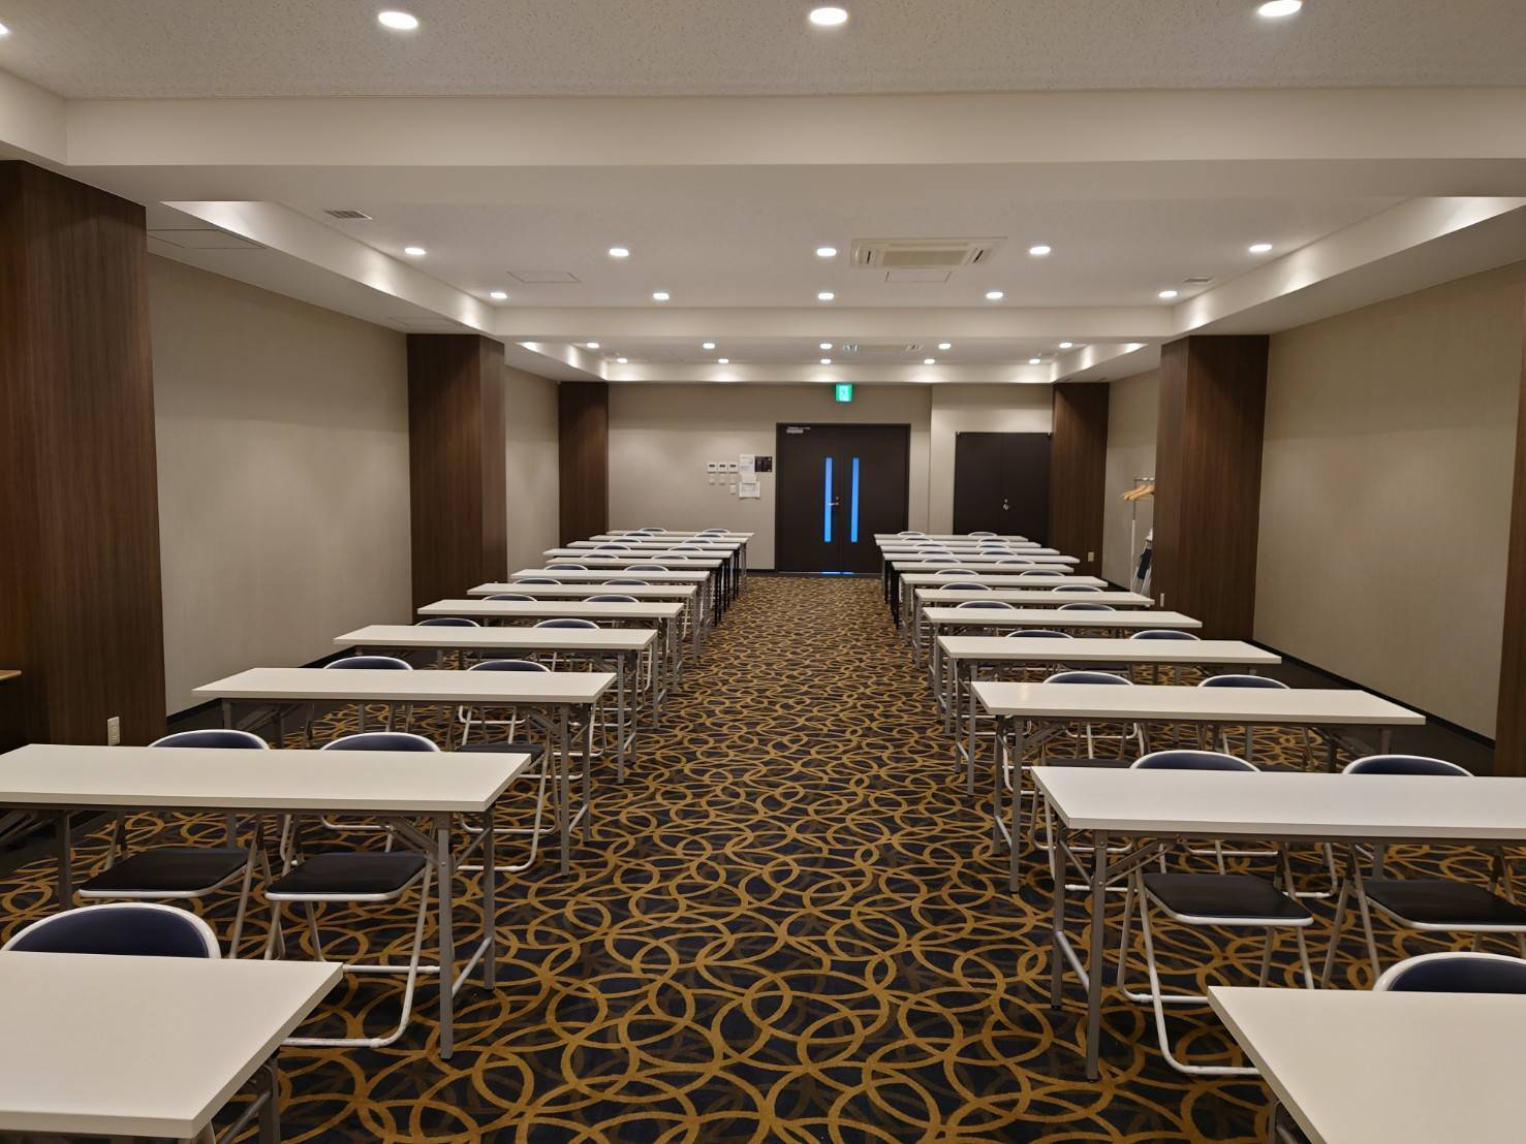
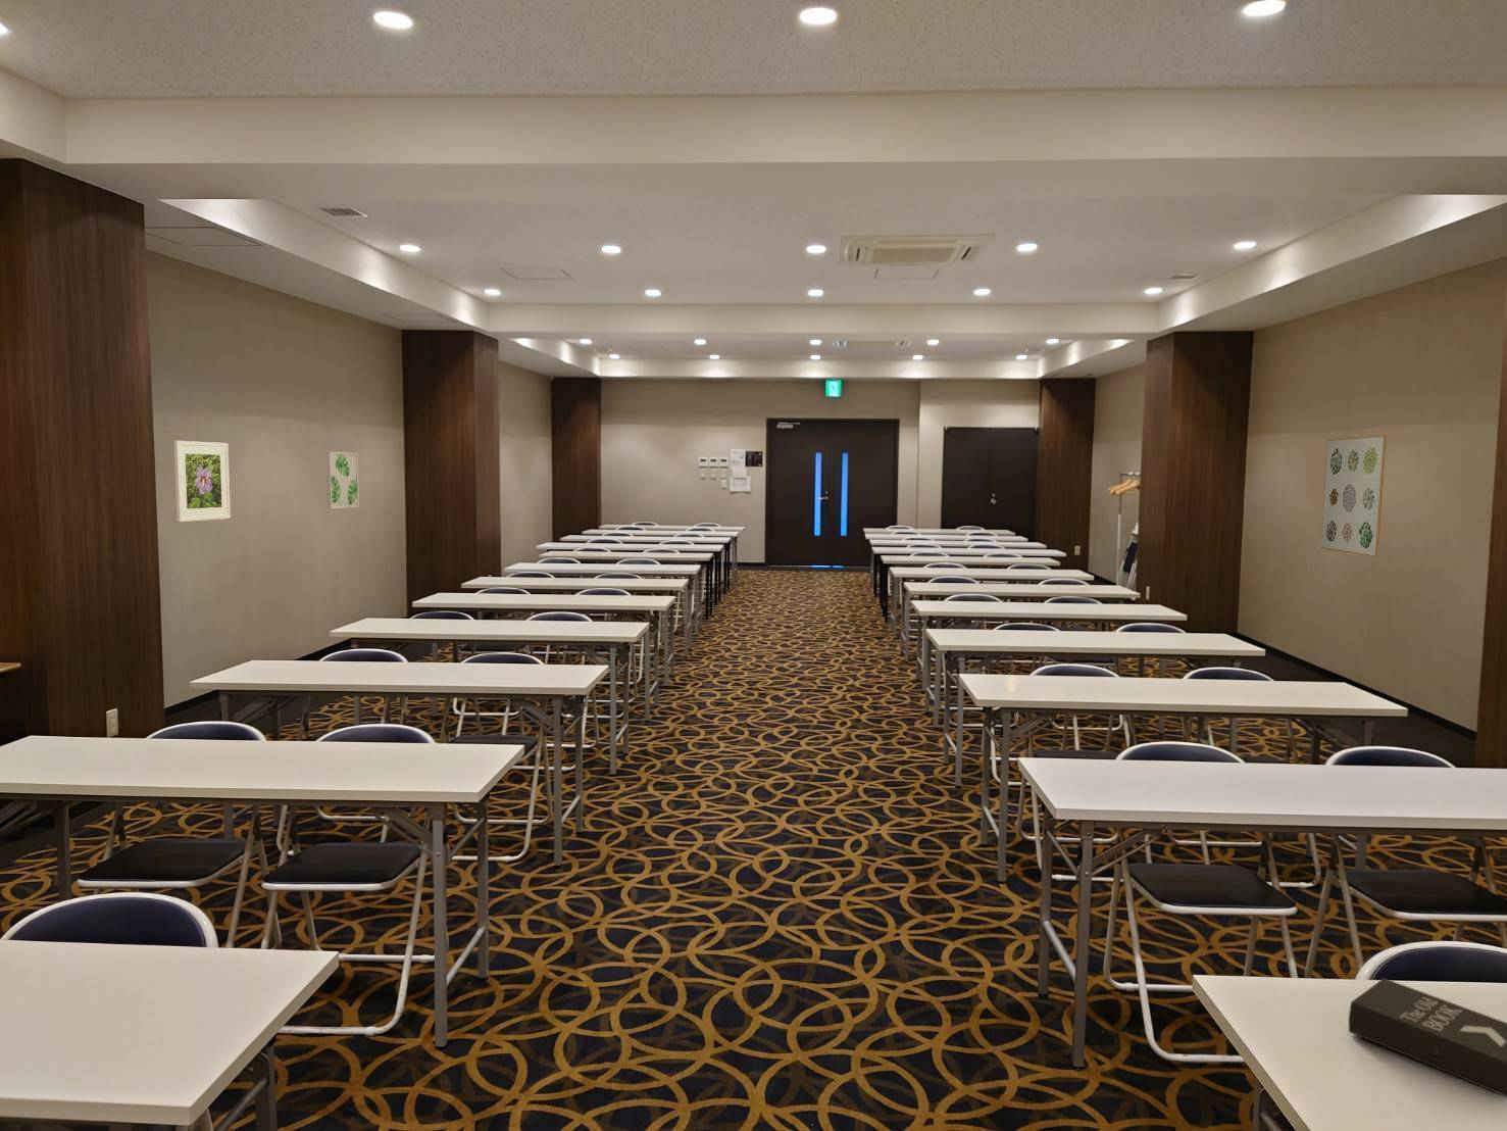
+ wall art (343, 480)
+ wall art (1351, 495)
+ book (1440, 1034)
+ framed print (203, 481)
